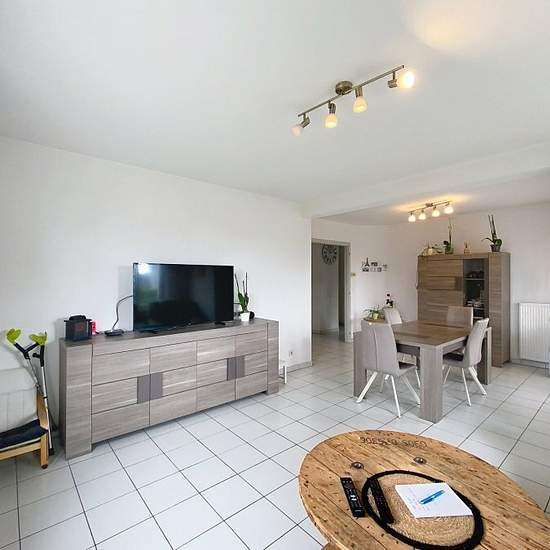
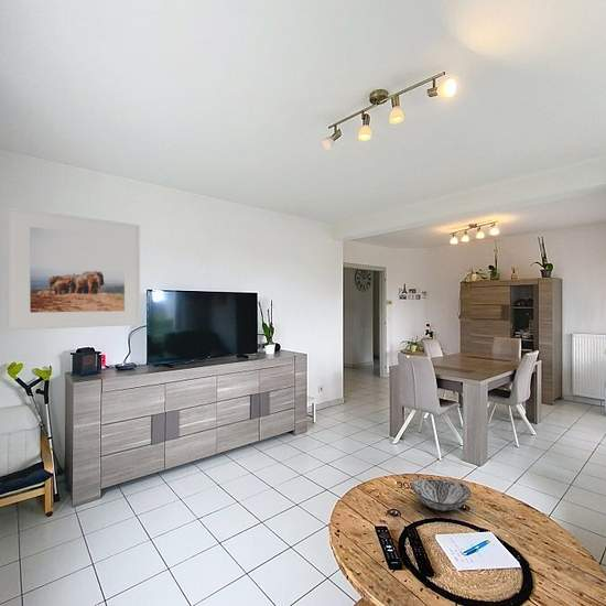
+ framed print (80, 271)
+ decorative bowl (440, 496)
